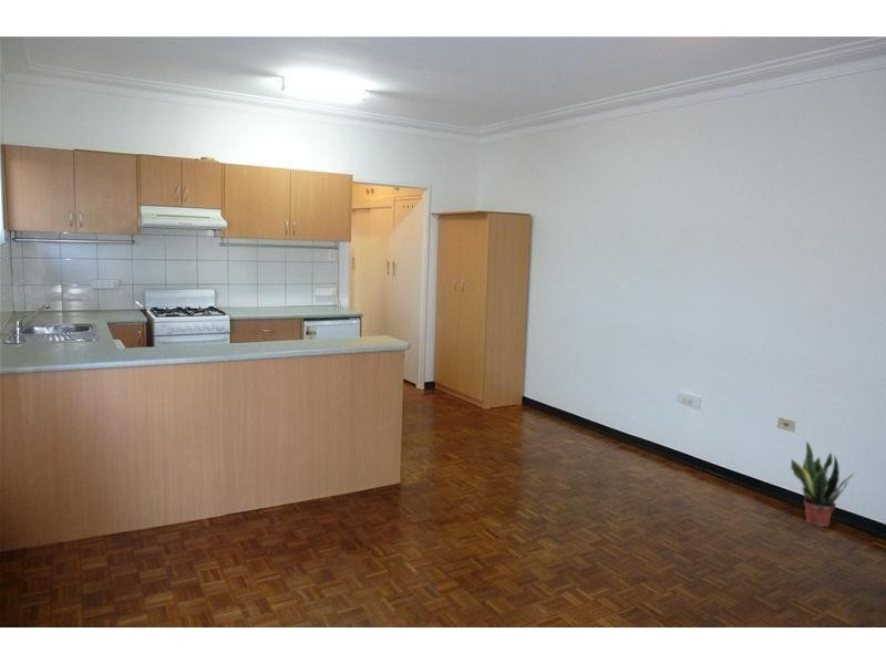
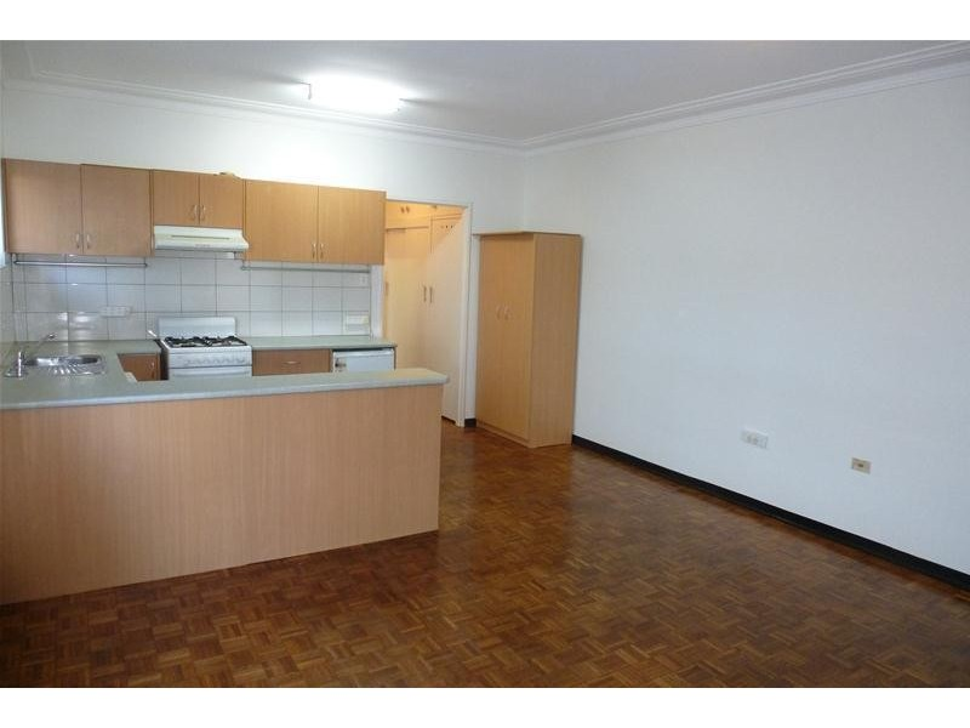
- potted plant (818, 485)
